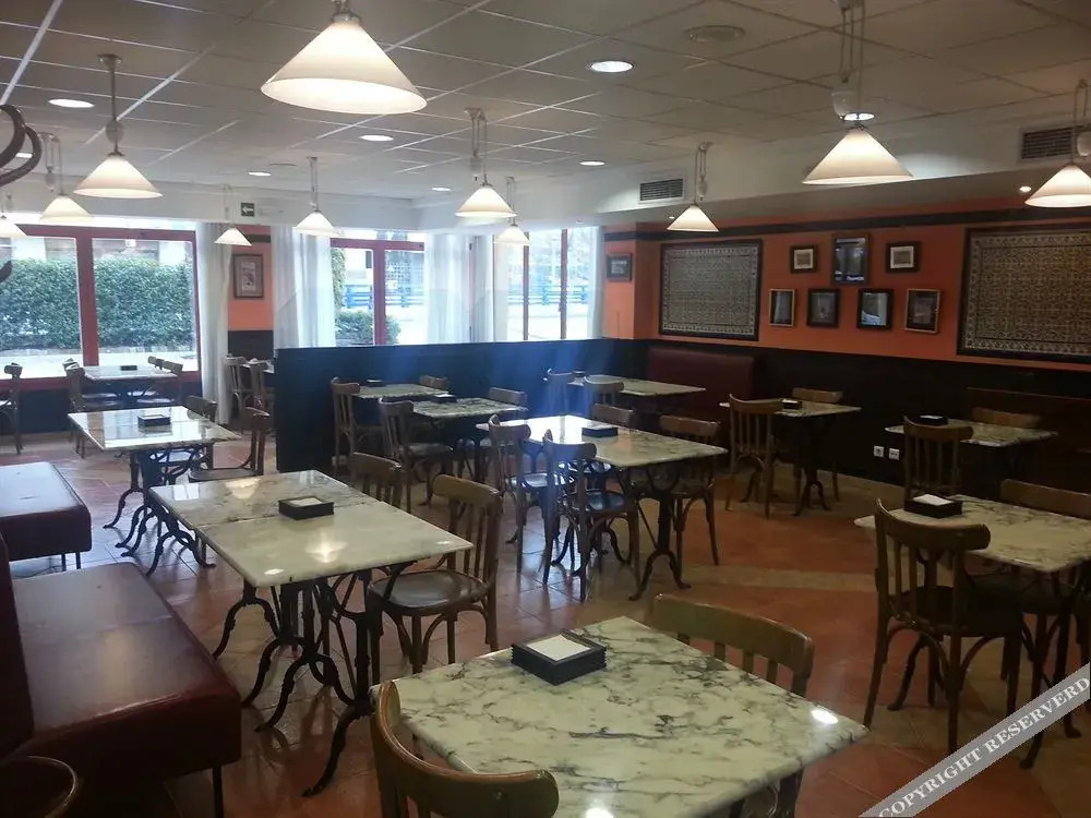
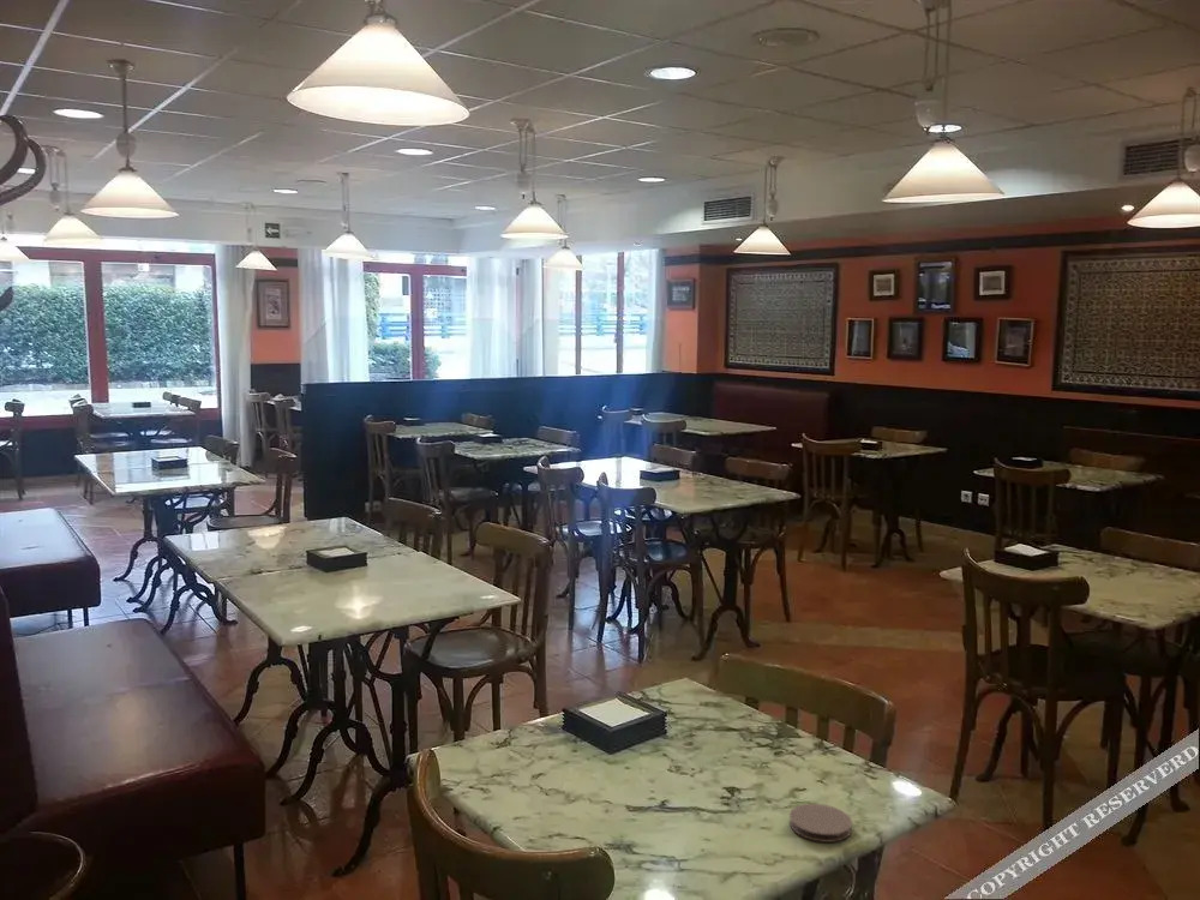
+ coaster (820, 822)
